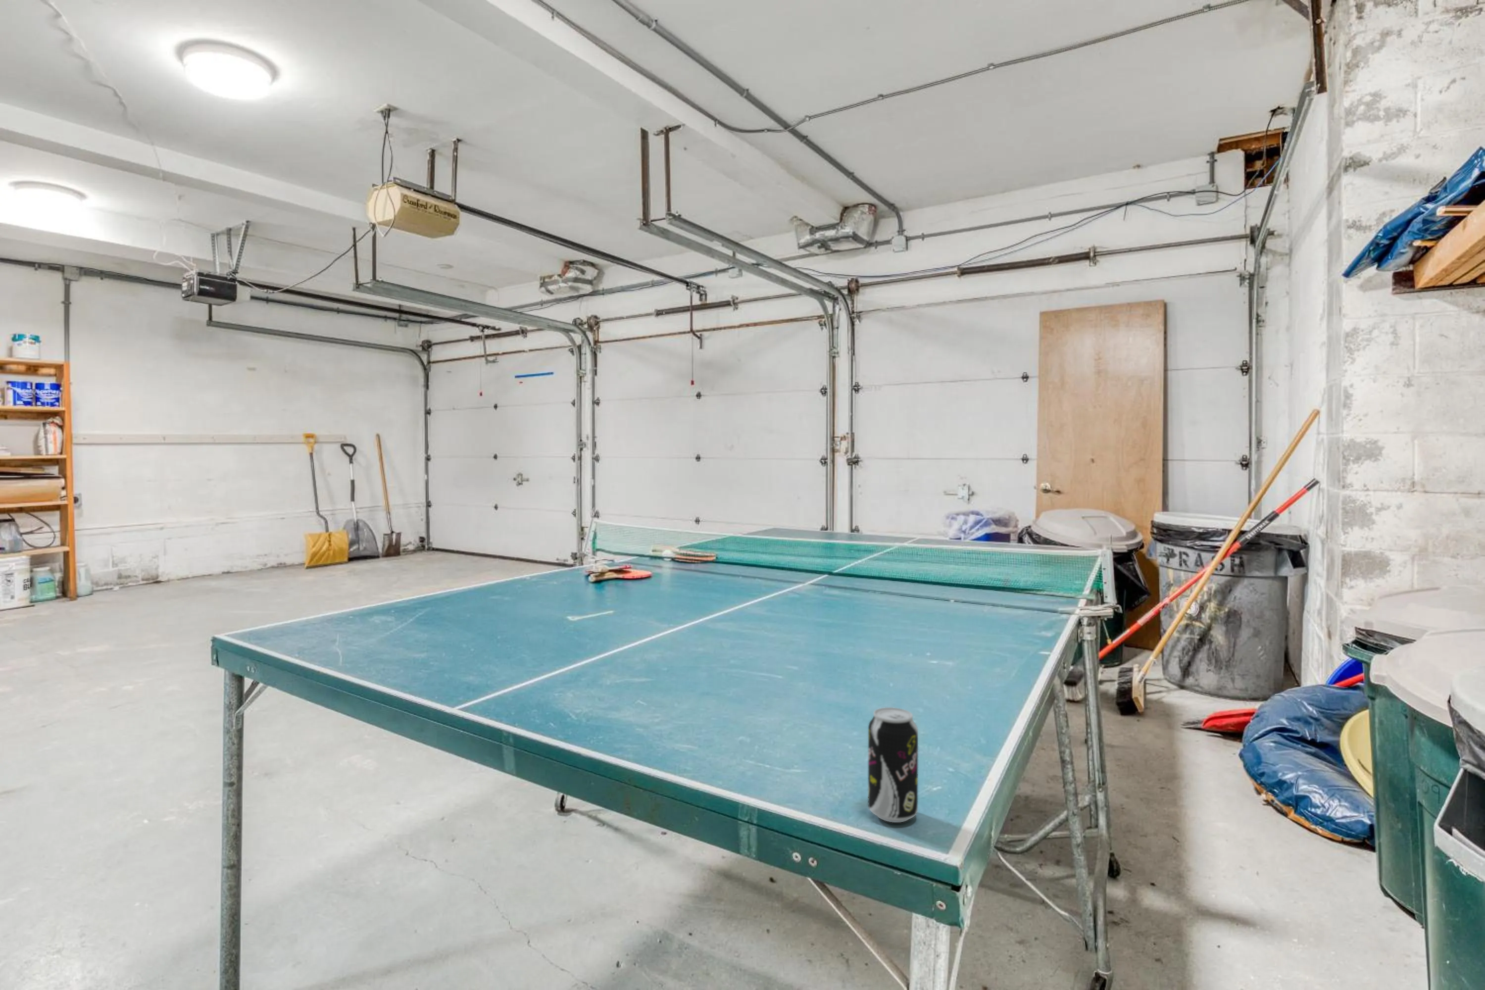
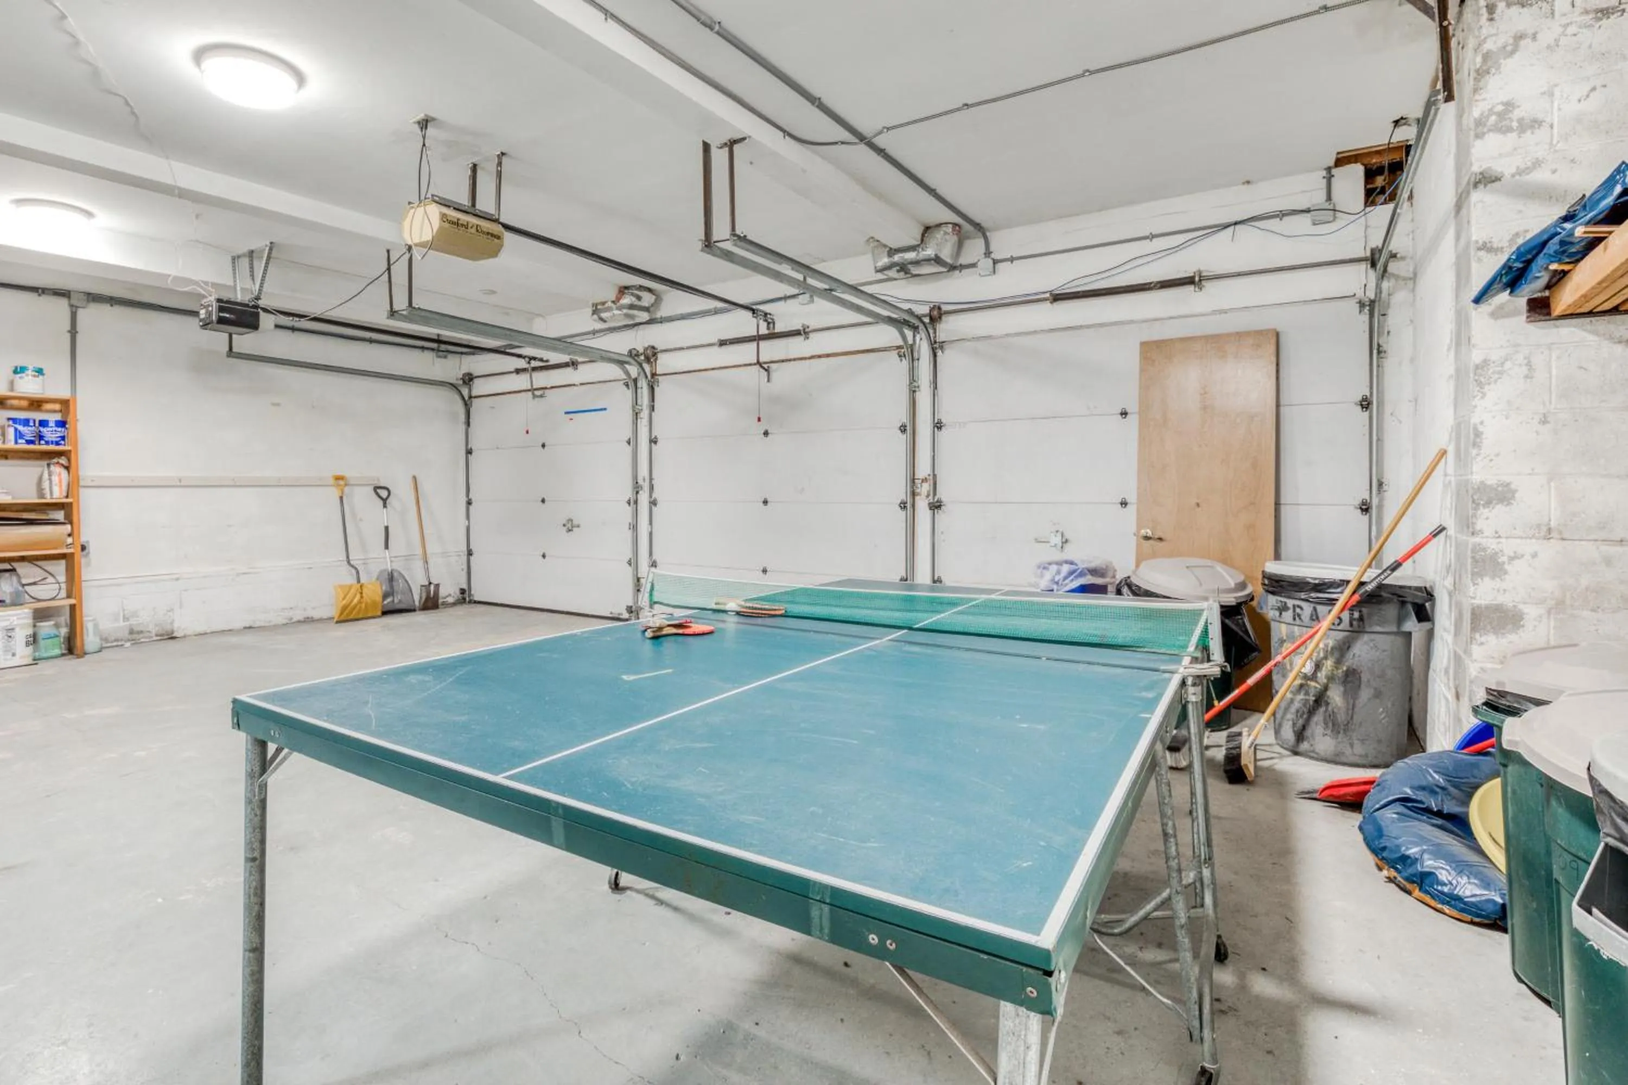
- beverage can (893, 763)
